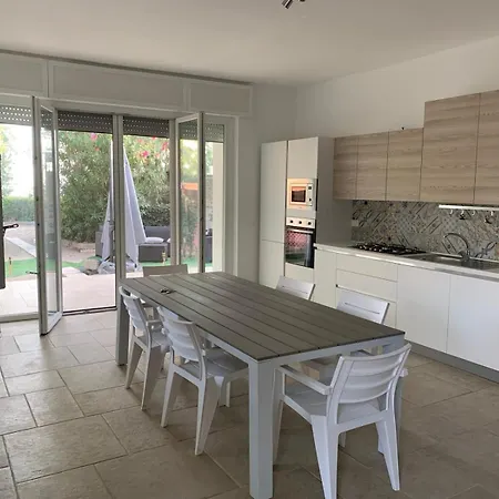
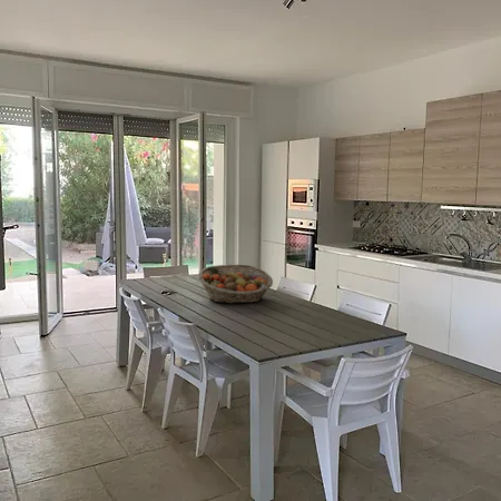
+ fruit basket (235, 283)
